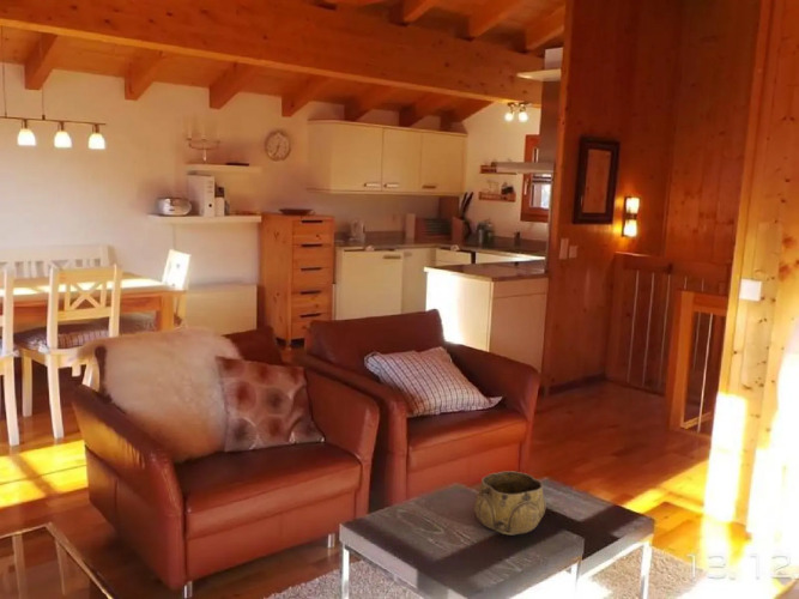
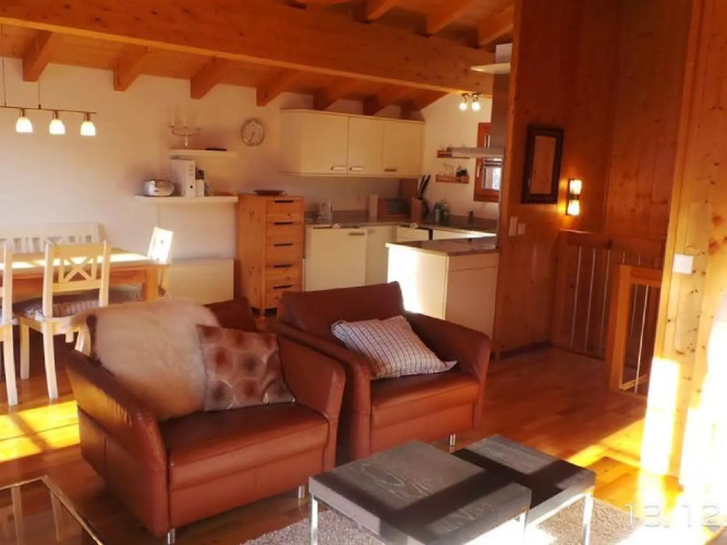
- decorative bowl (509, 504)
